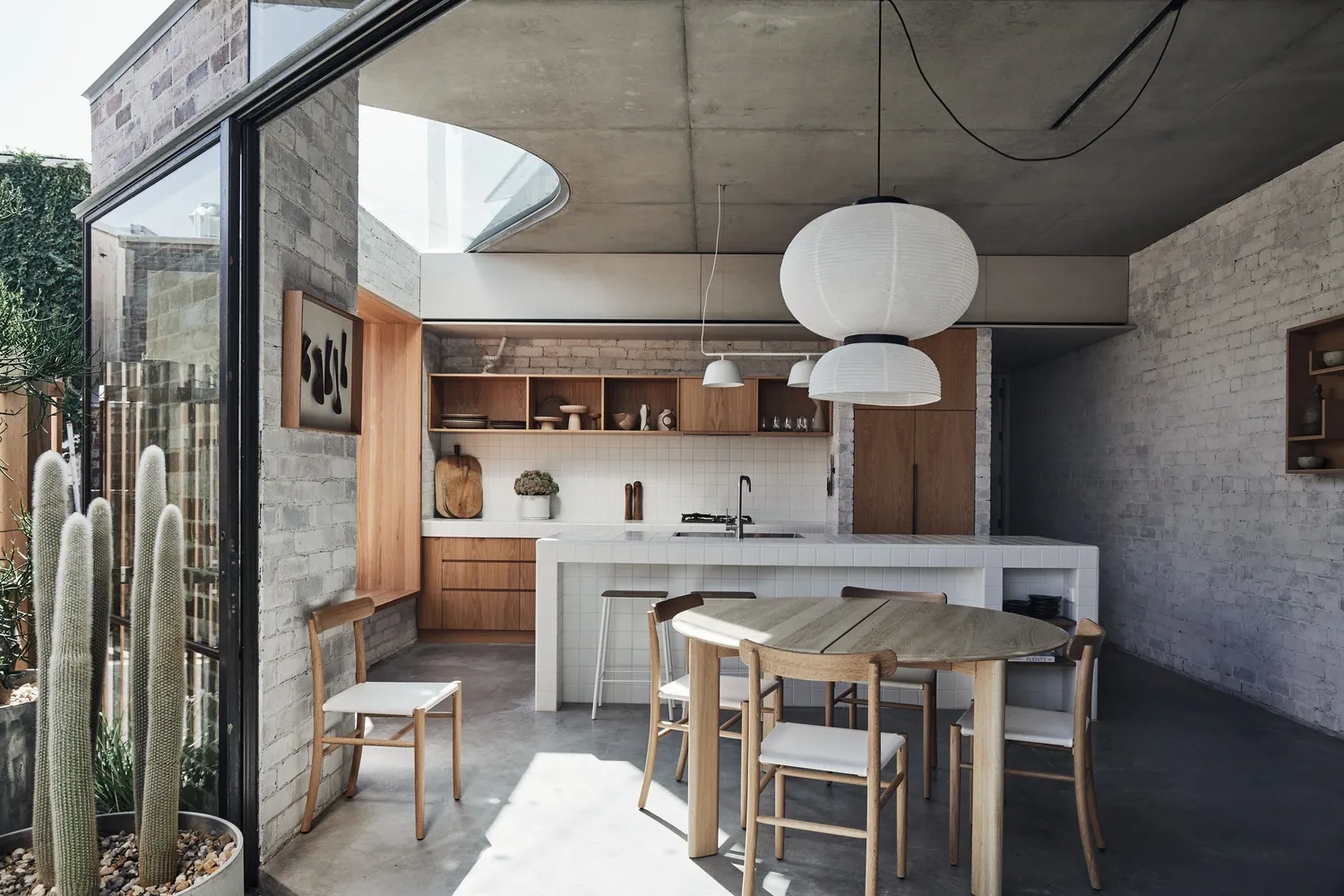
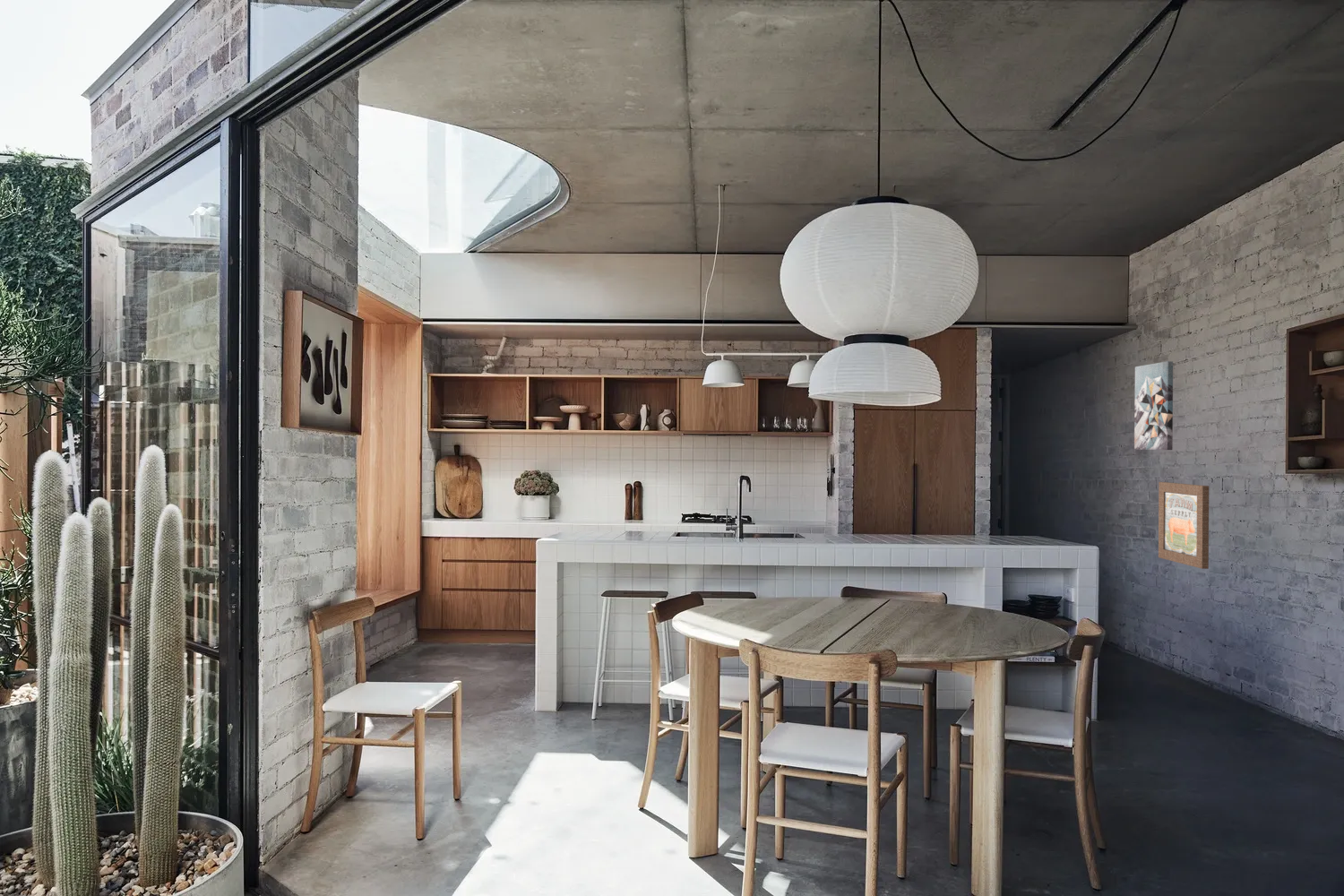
+ wall art (1153, 407)
+ wall art (1182, 523)
